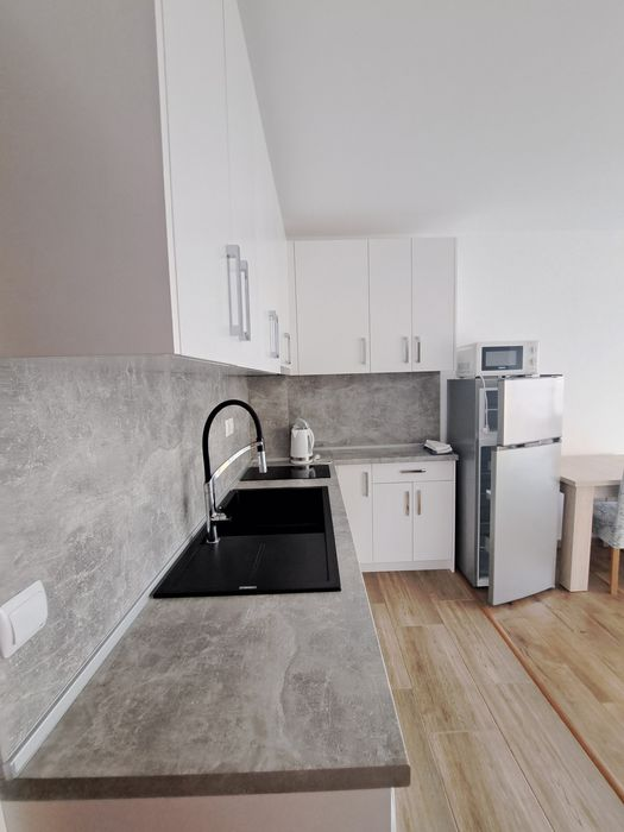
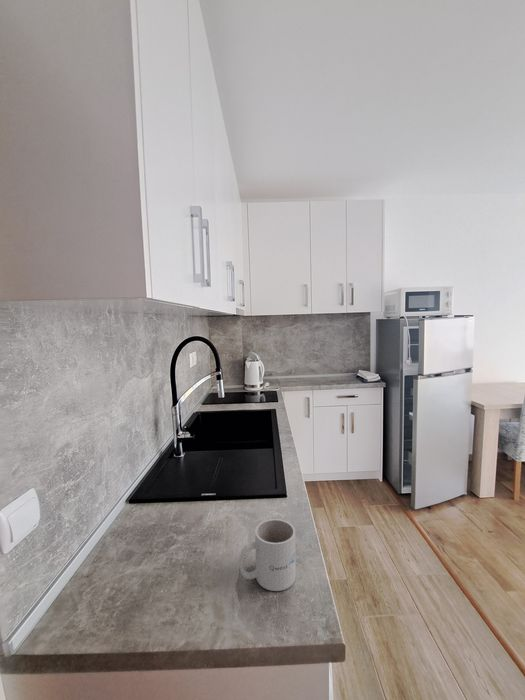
+ mug (267, 554)
